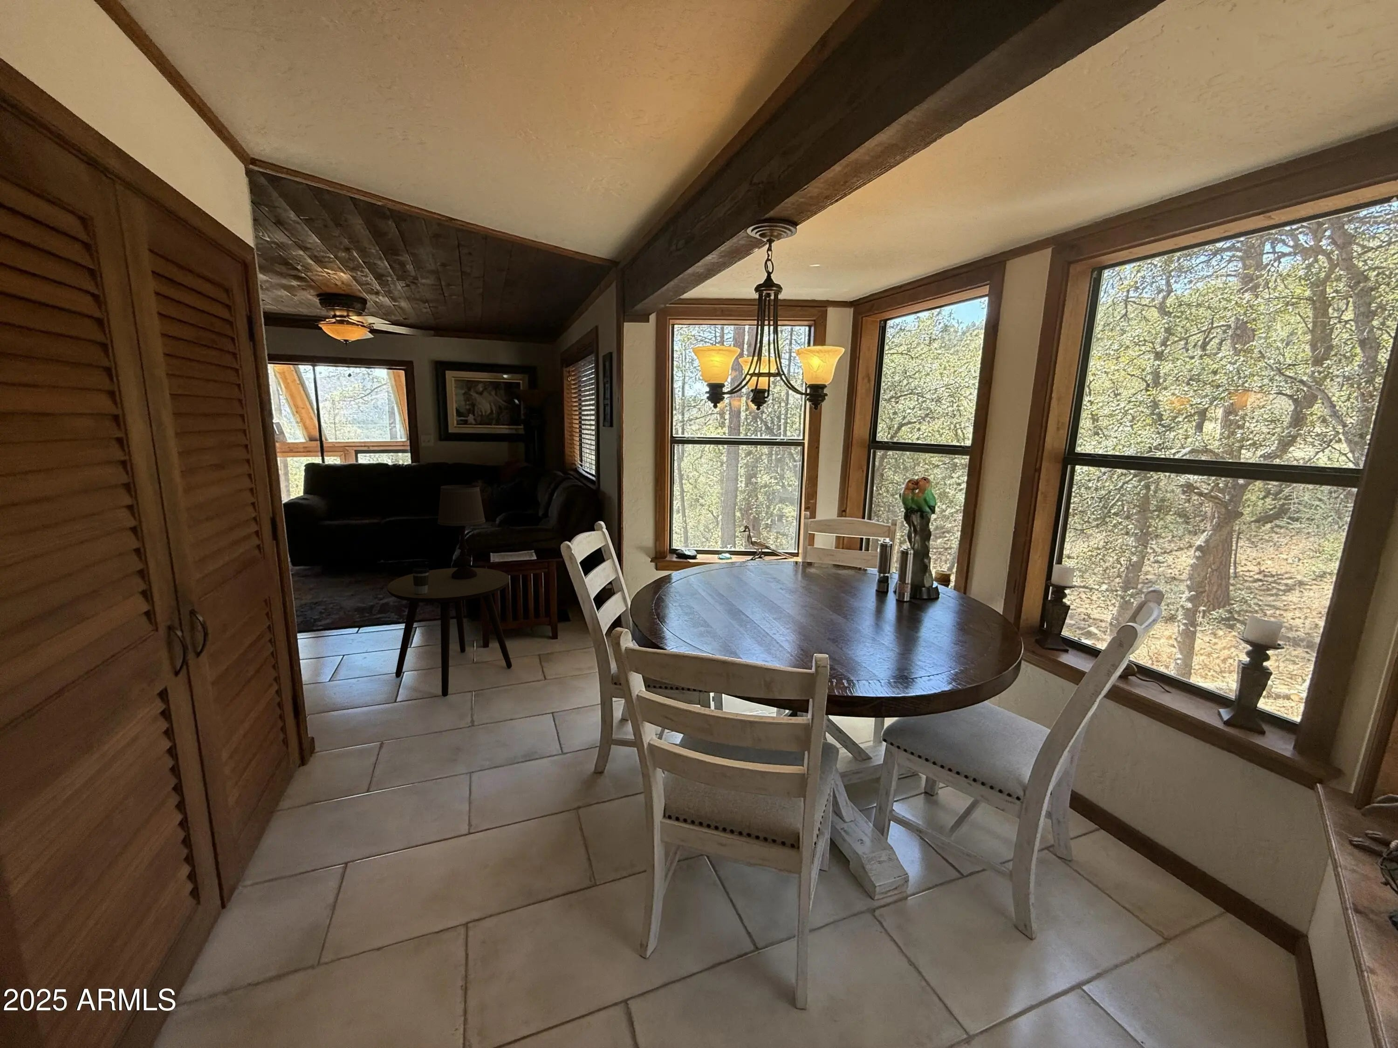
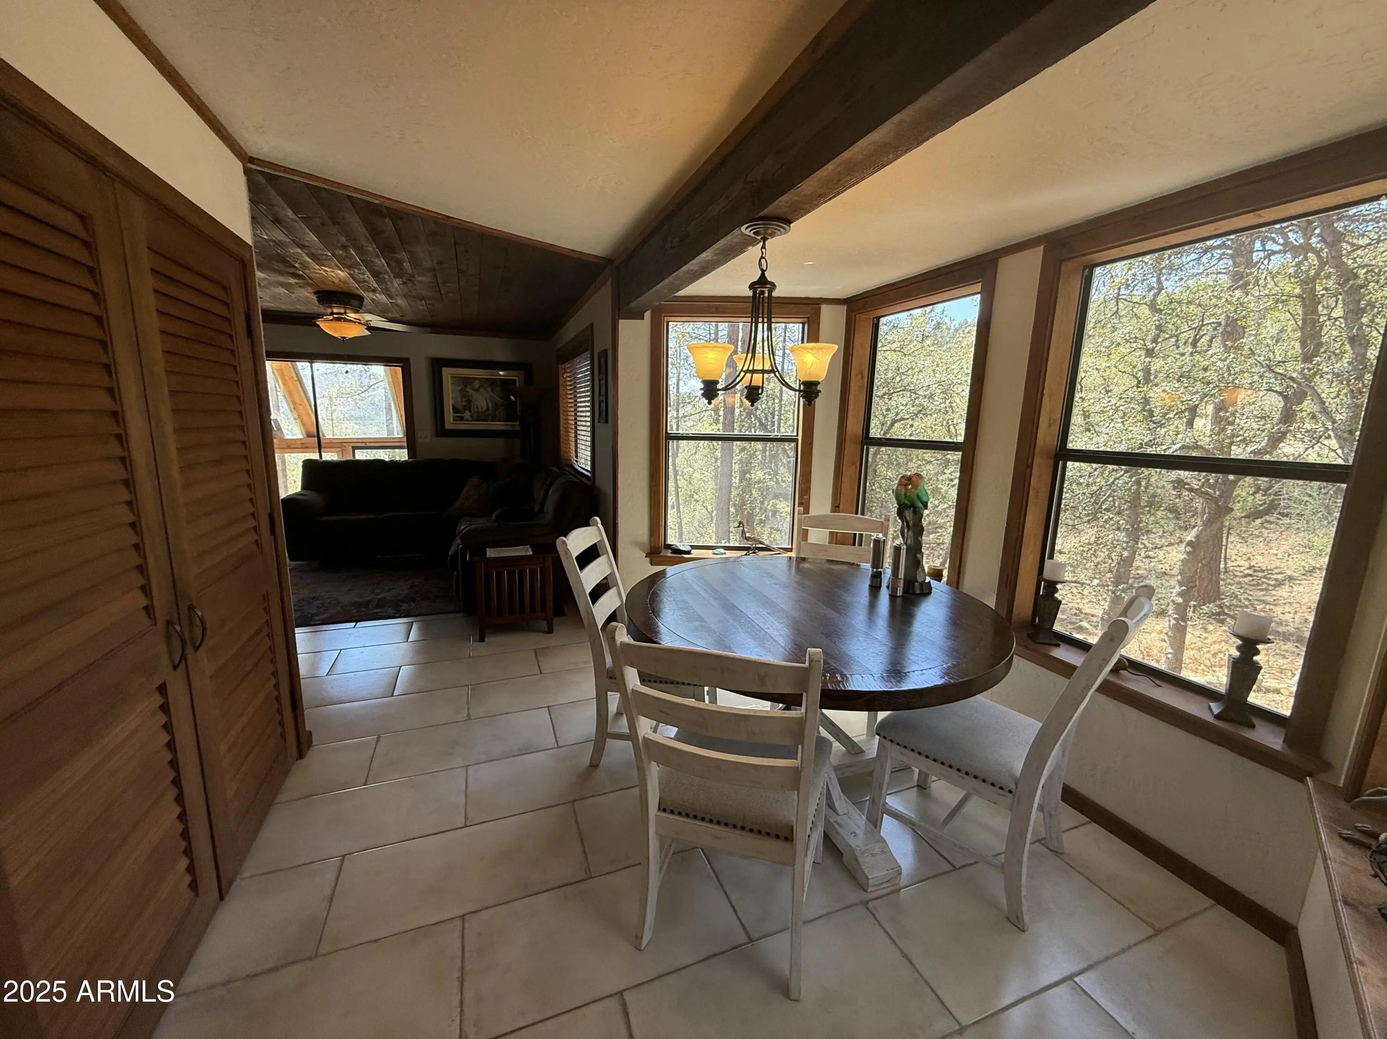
- side table (450, 627)
- coffee cup (421, 580)
- table lamp (462, 532)
